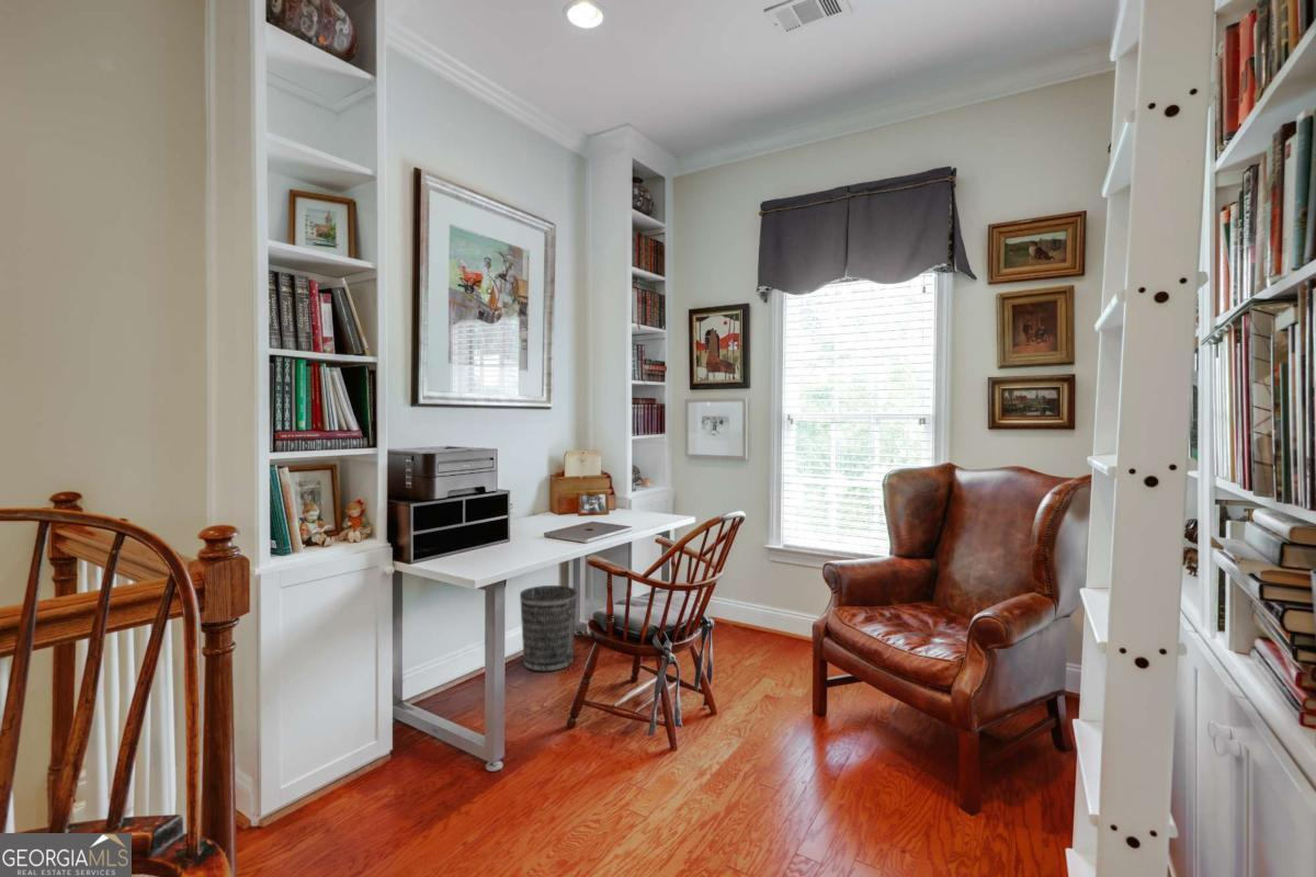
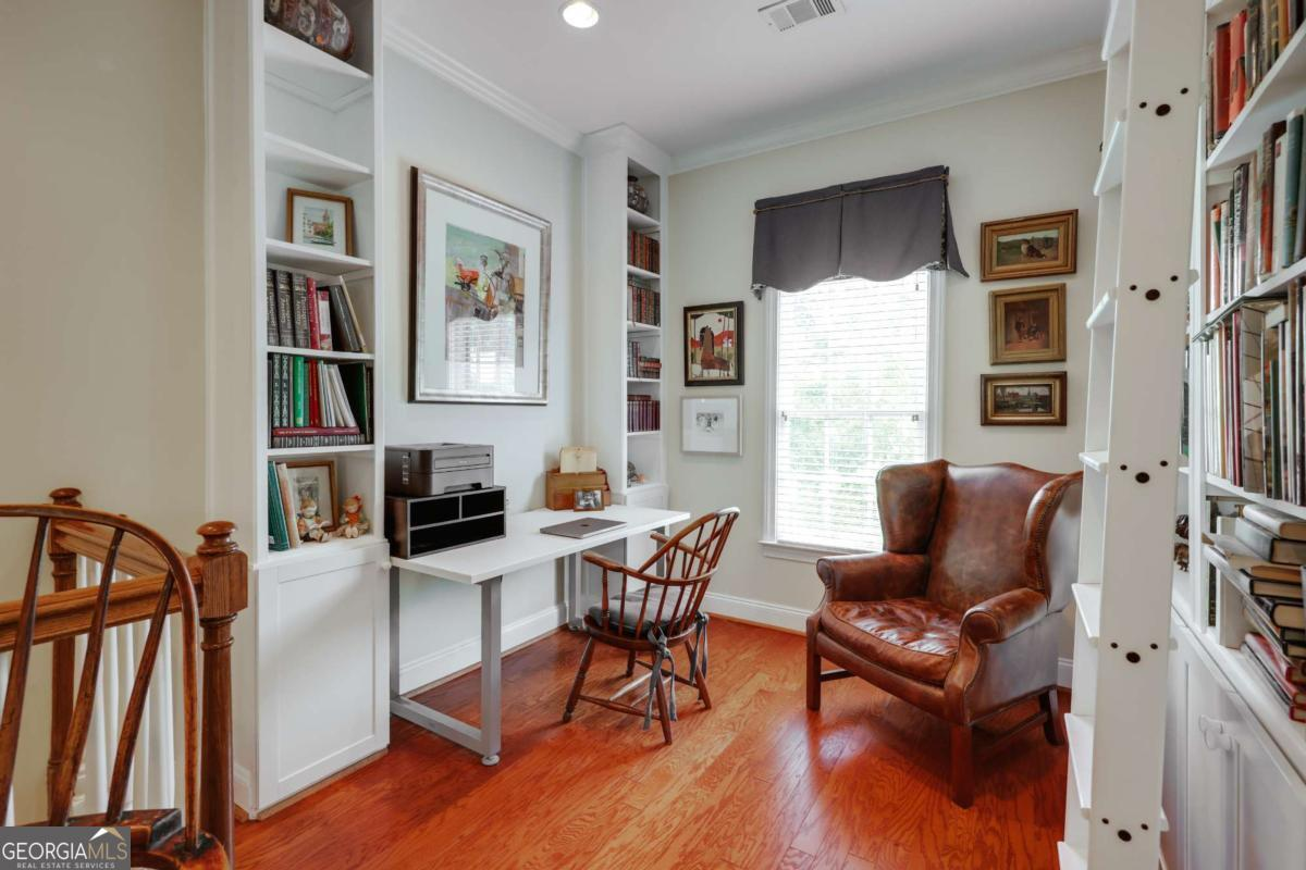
- wastebasket (548, 627)
